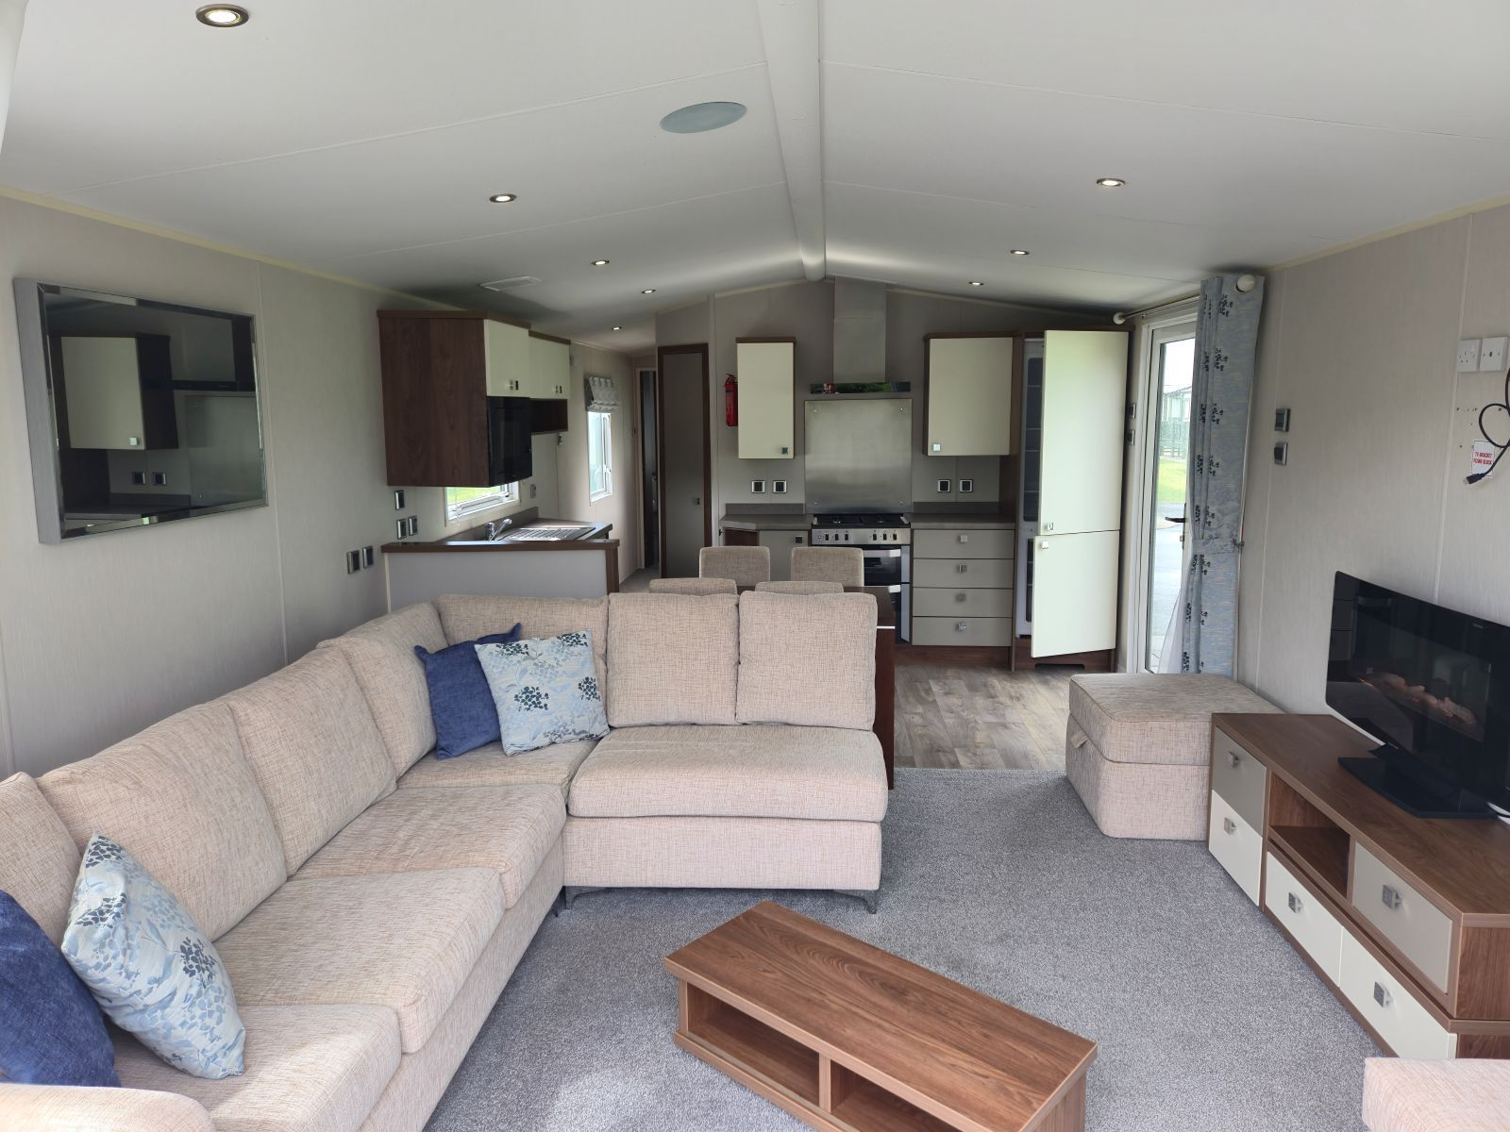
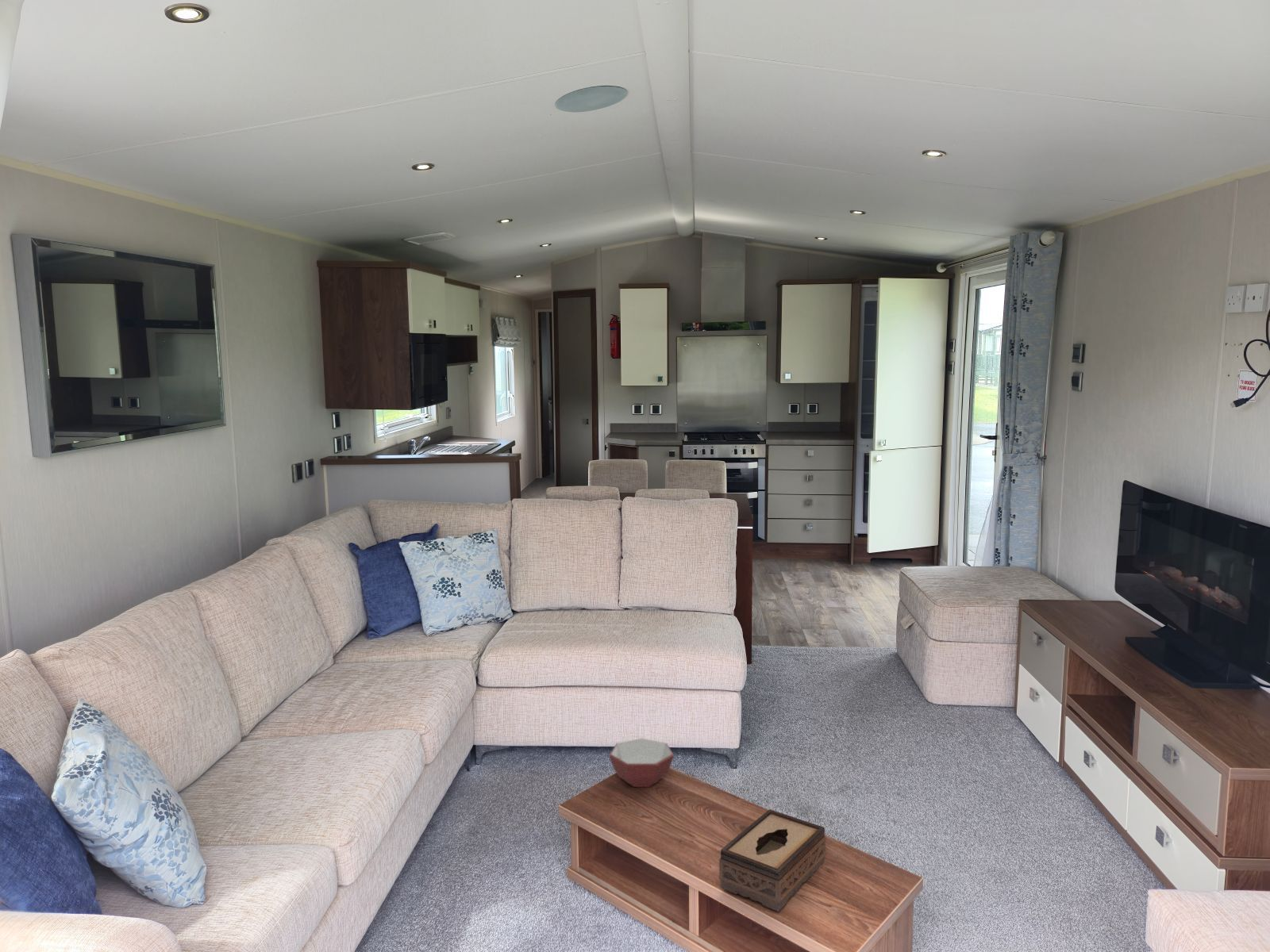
+ tissue box (773, 857)
+ bowl (640, 765)
